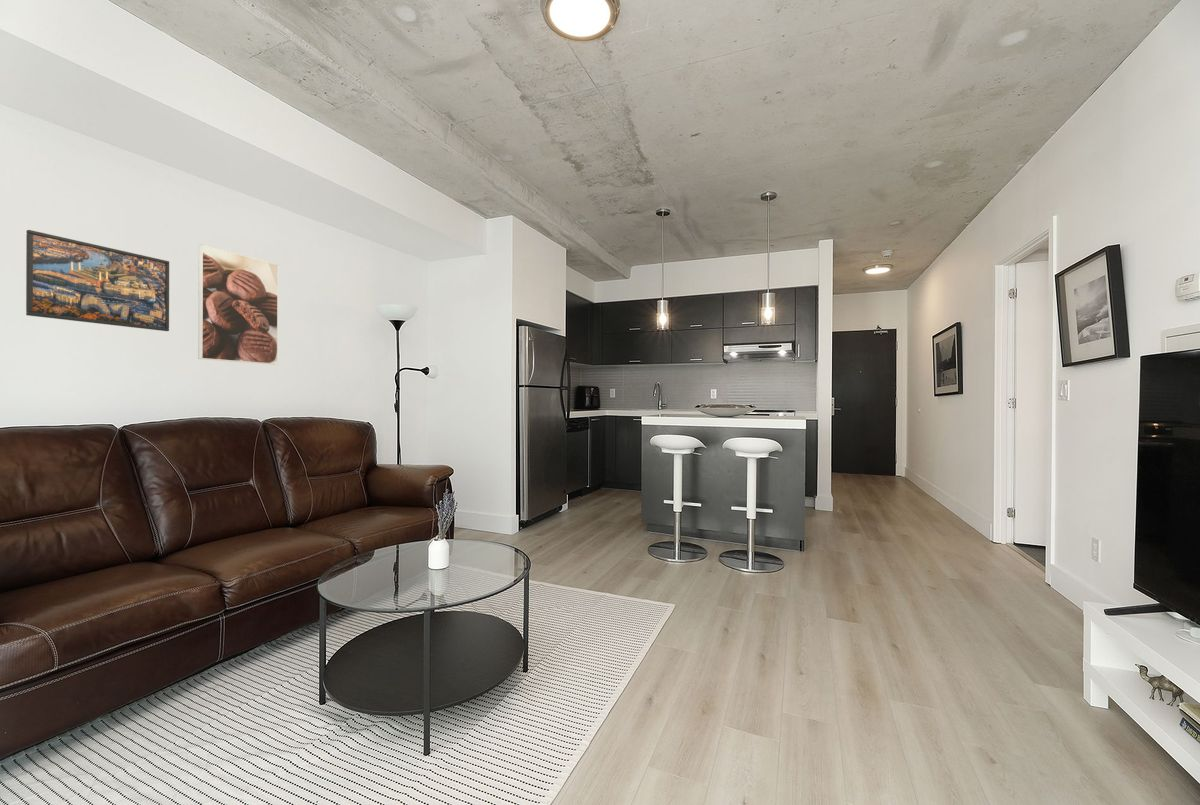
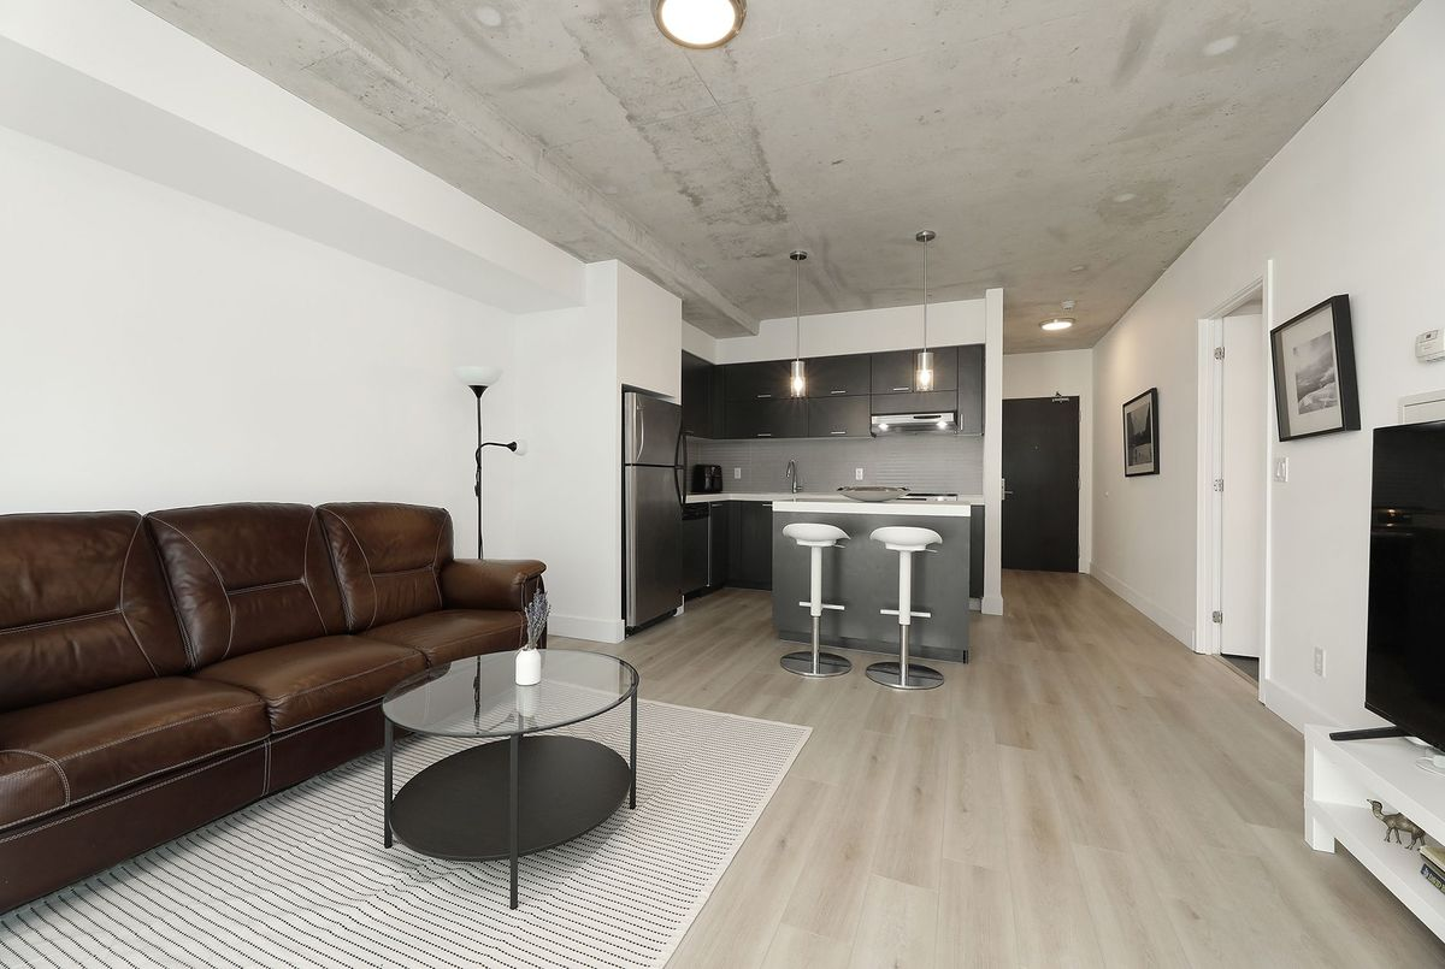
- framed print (104, 285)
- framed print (240, 308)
